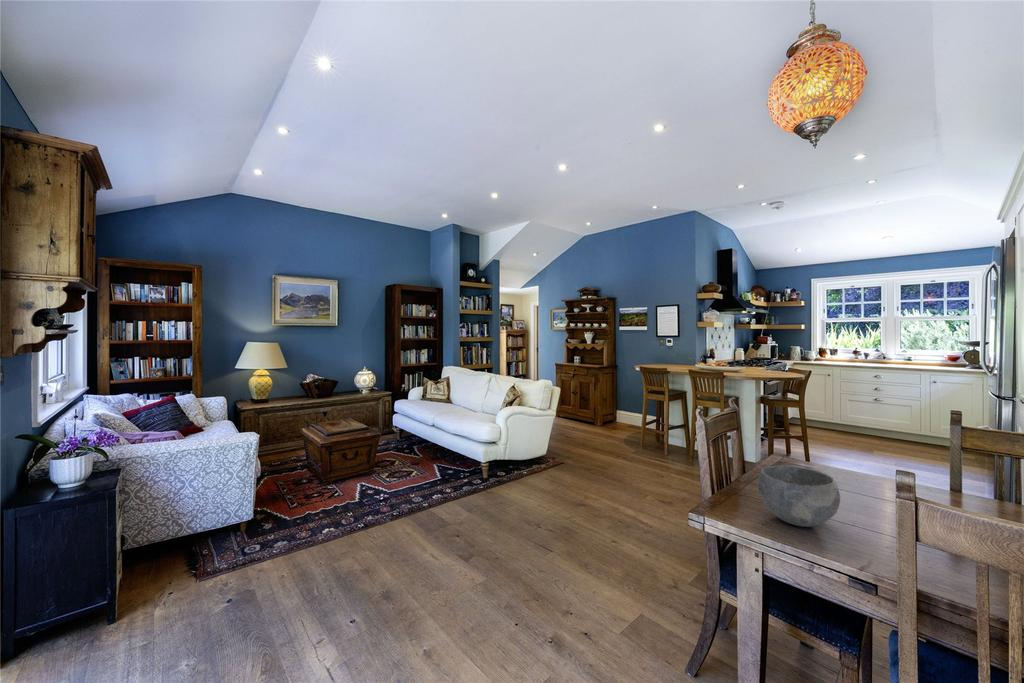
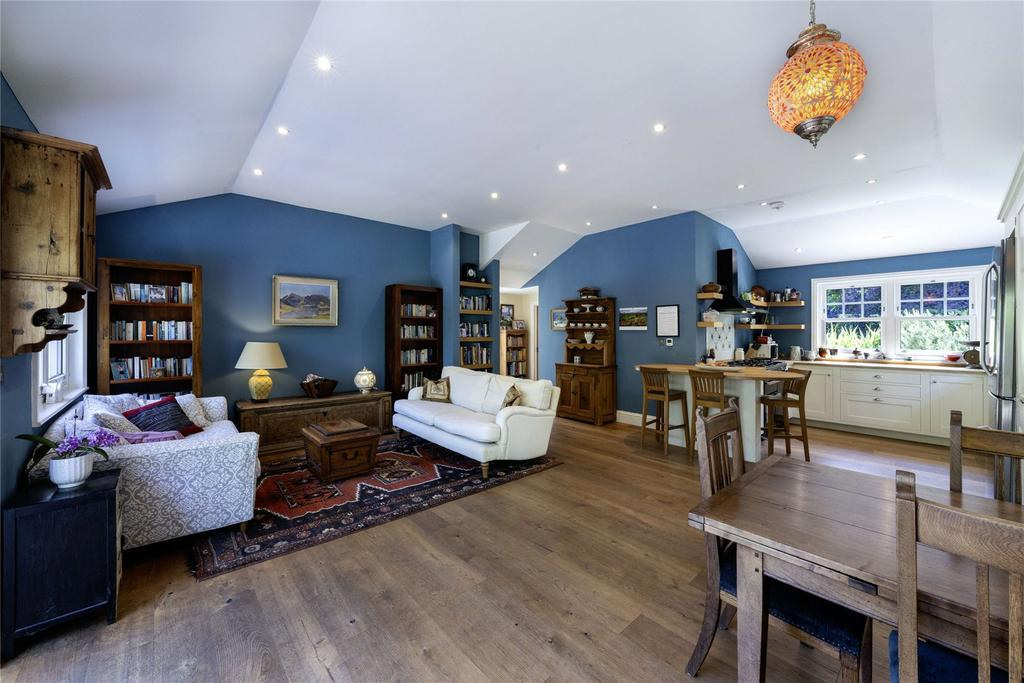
- bowl (797, 497)
